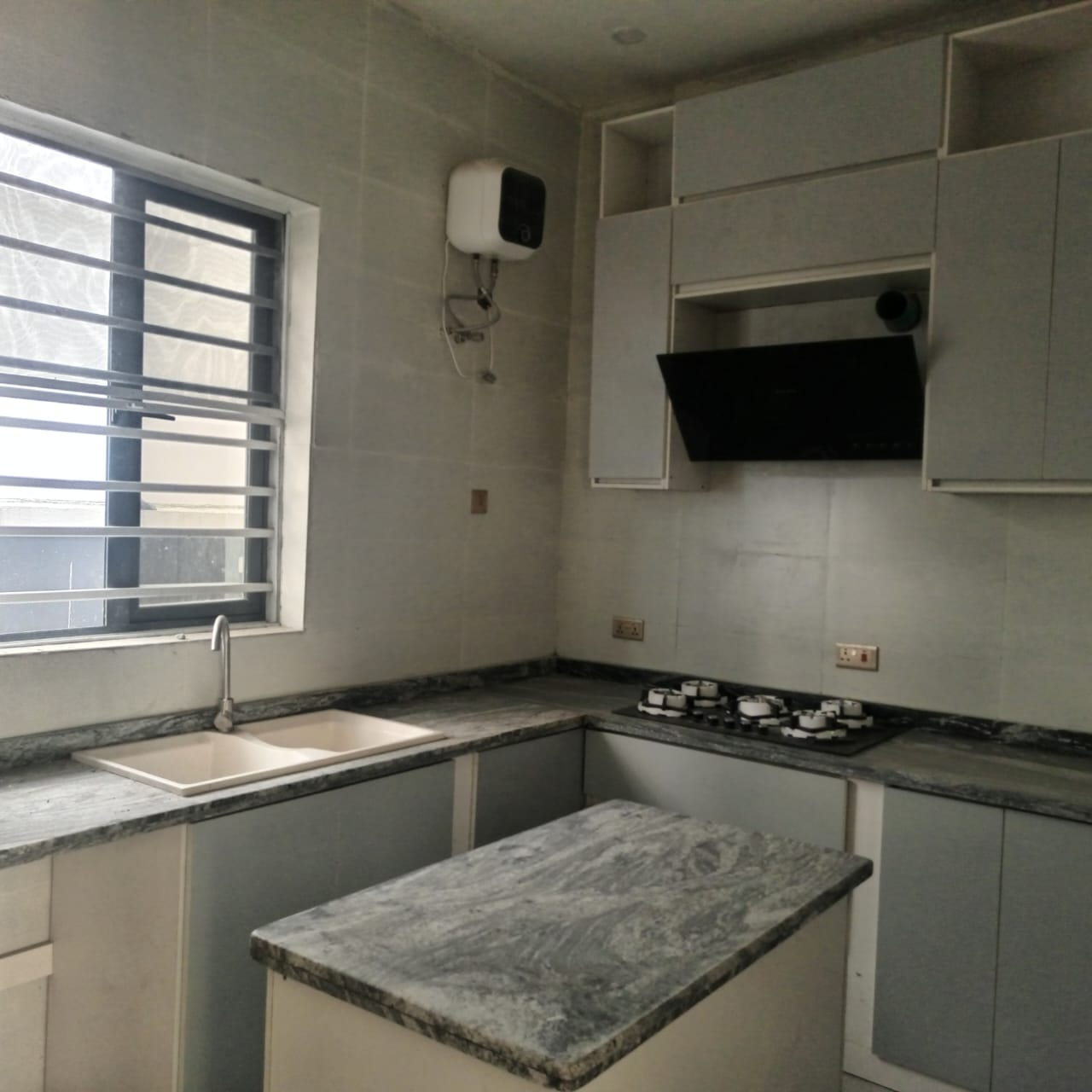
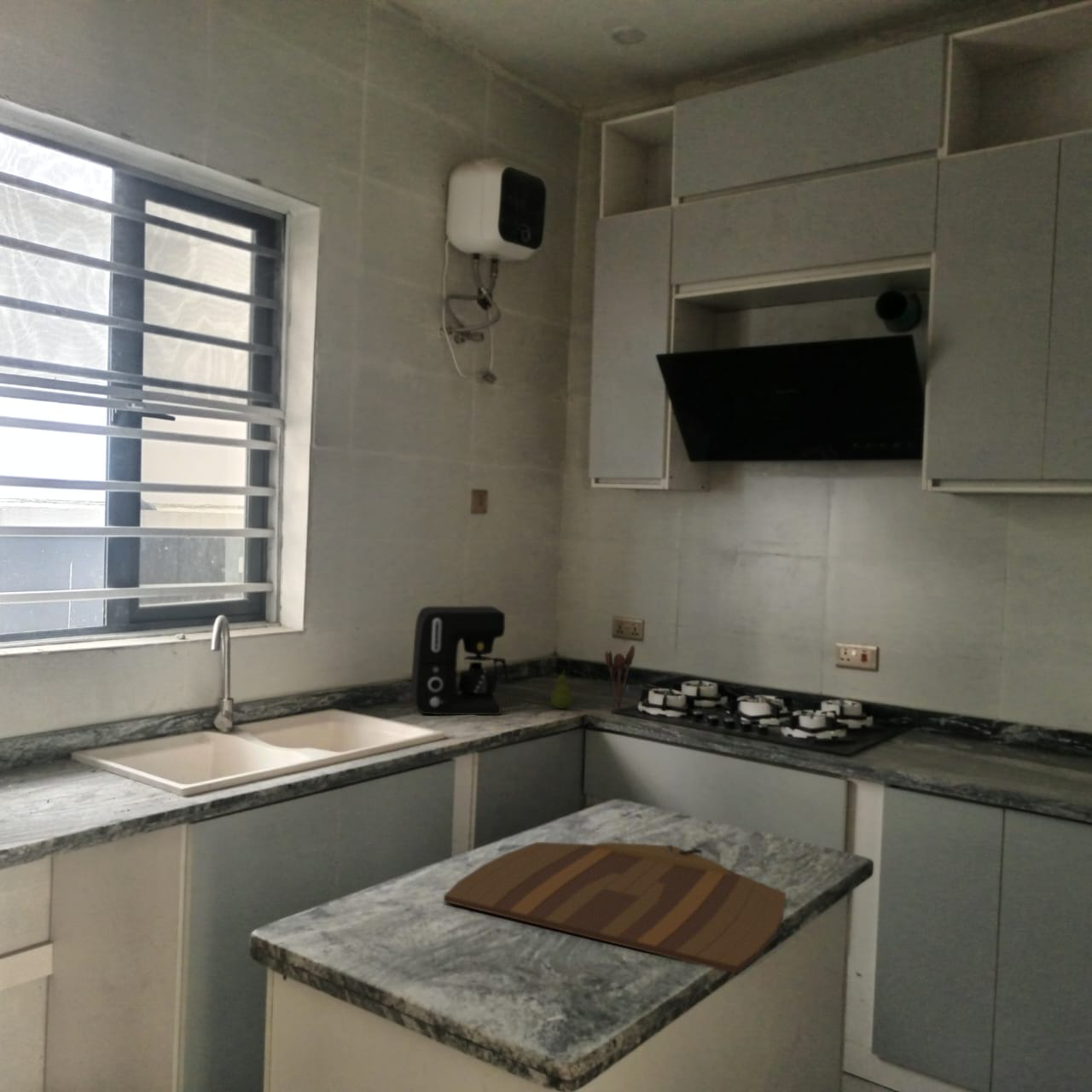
+ fruit (561, 688)
+ coffee maker (464, 659)
+ utensil holder (620, 677)
+ cutting board (634, 880)
